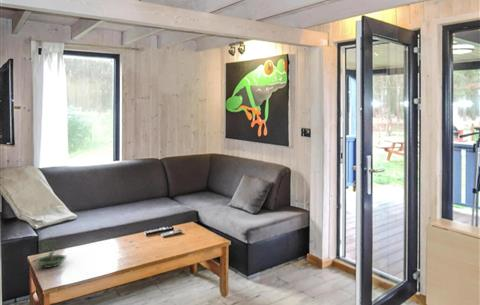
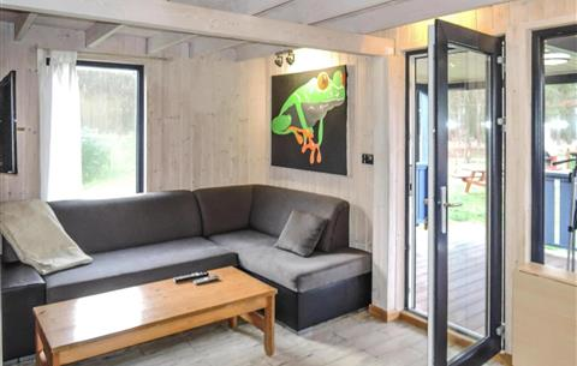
- terrarium (51, 243)
